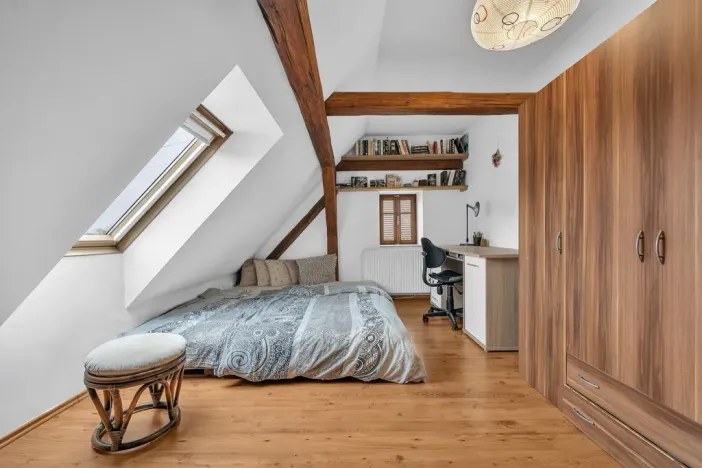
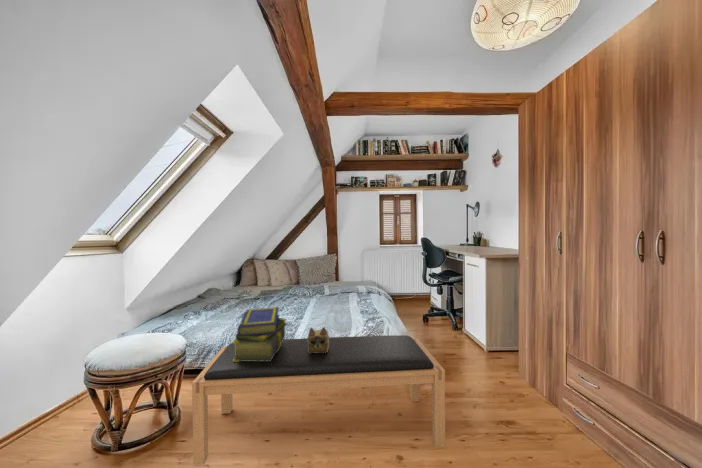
+ stack of books (261, 332)
+ bench (323, 387)
+ decorative box (318, 337)
